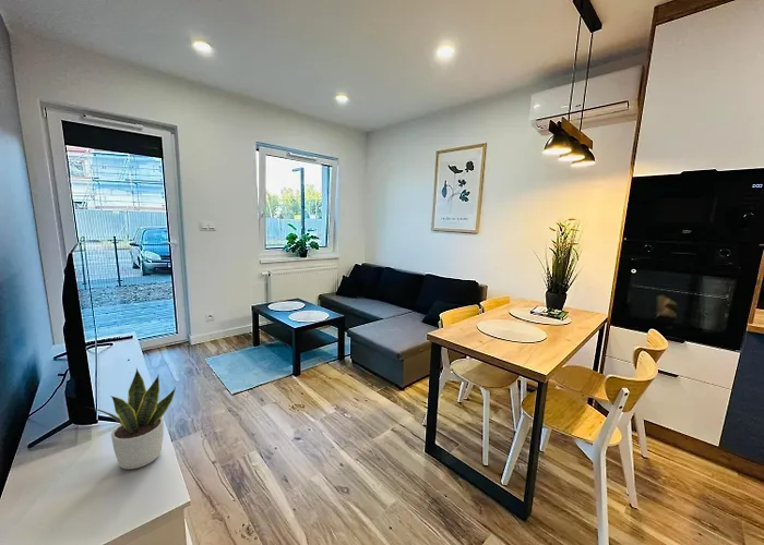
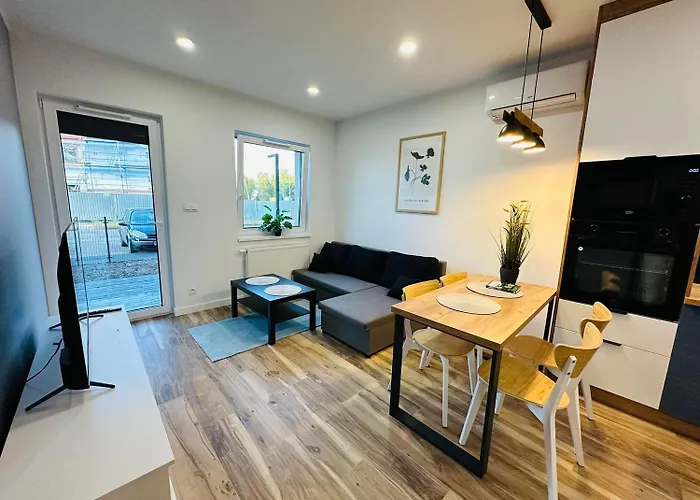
- potted plant (135, 415)
